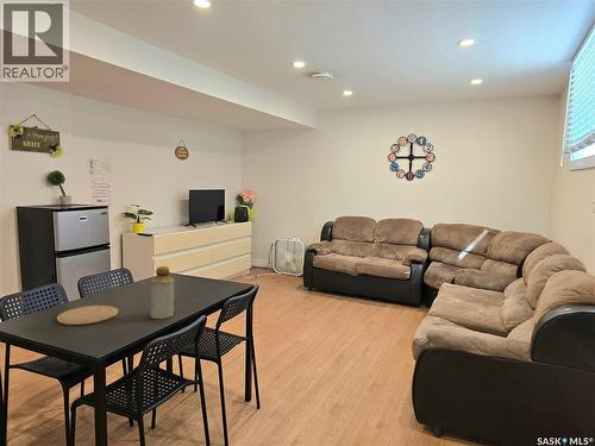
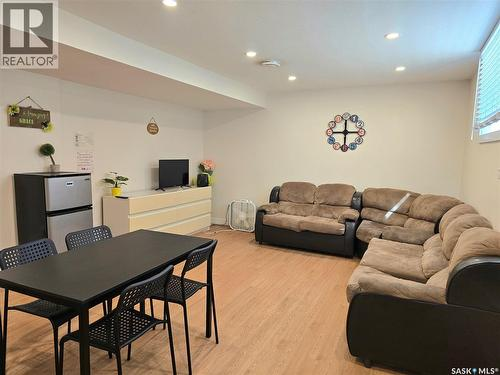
- bottle (162, 290)
- plate (88, 314)
